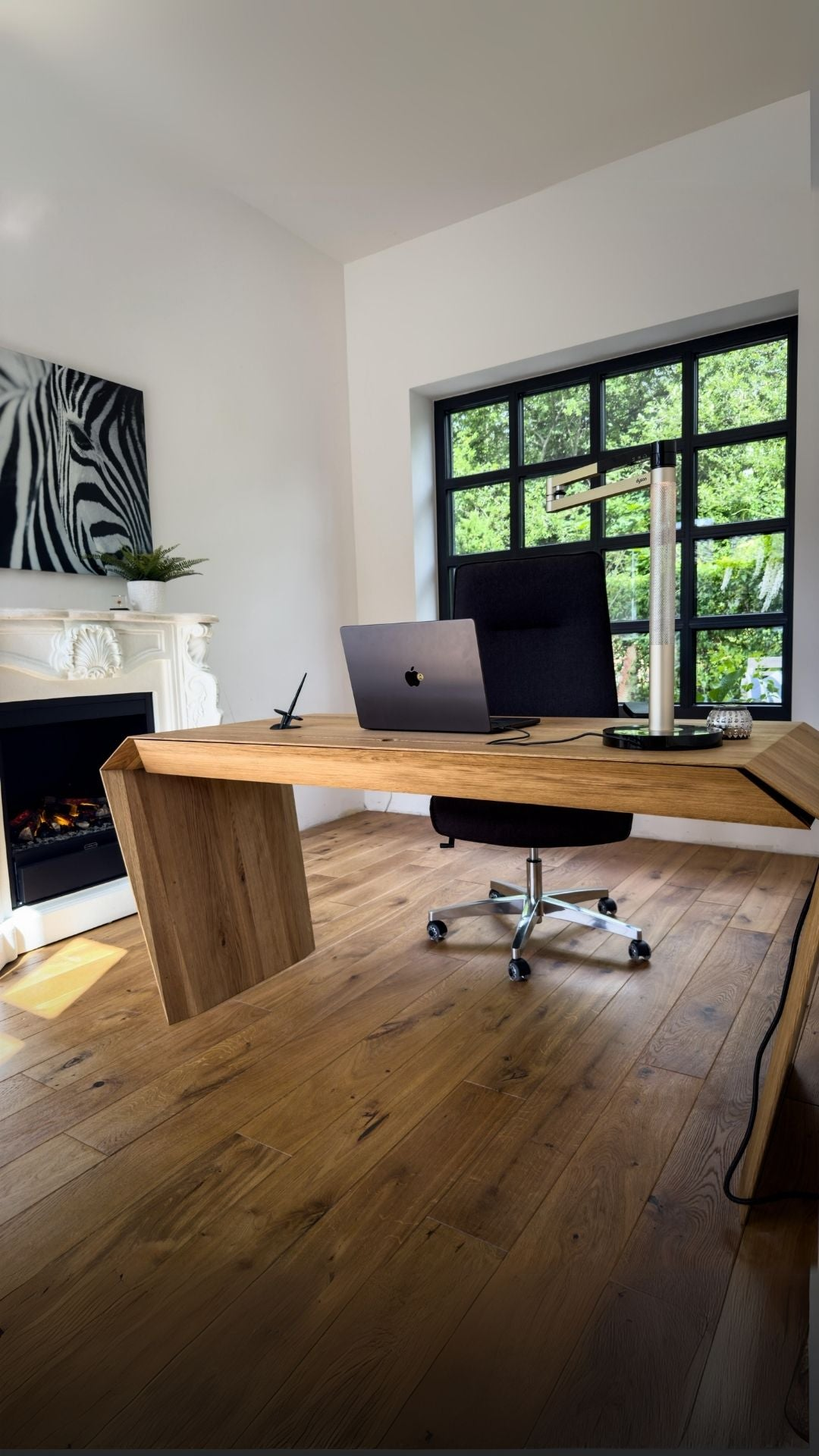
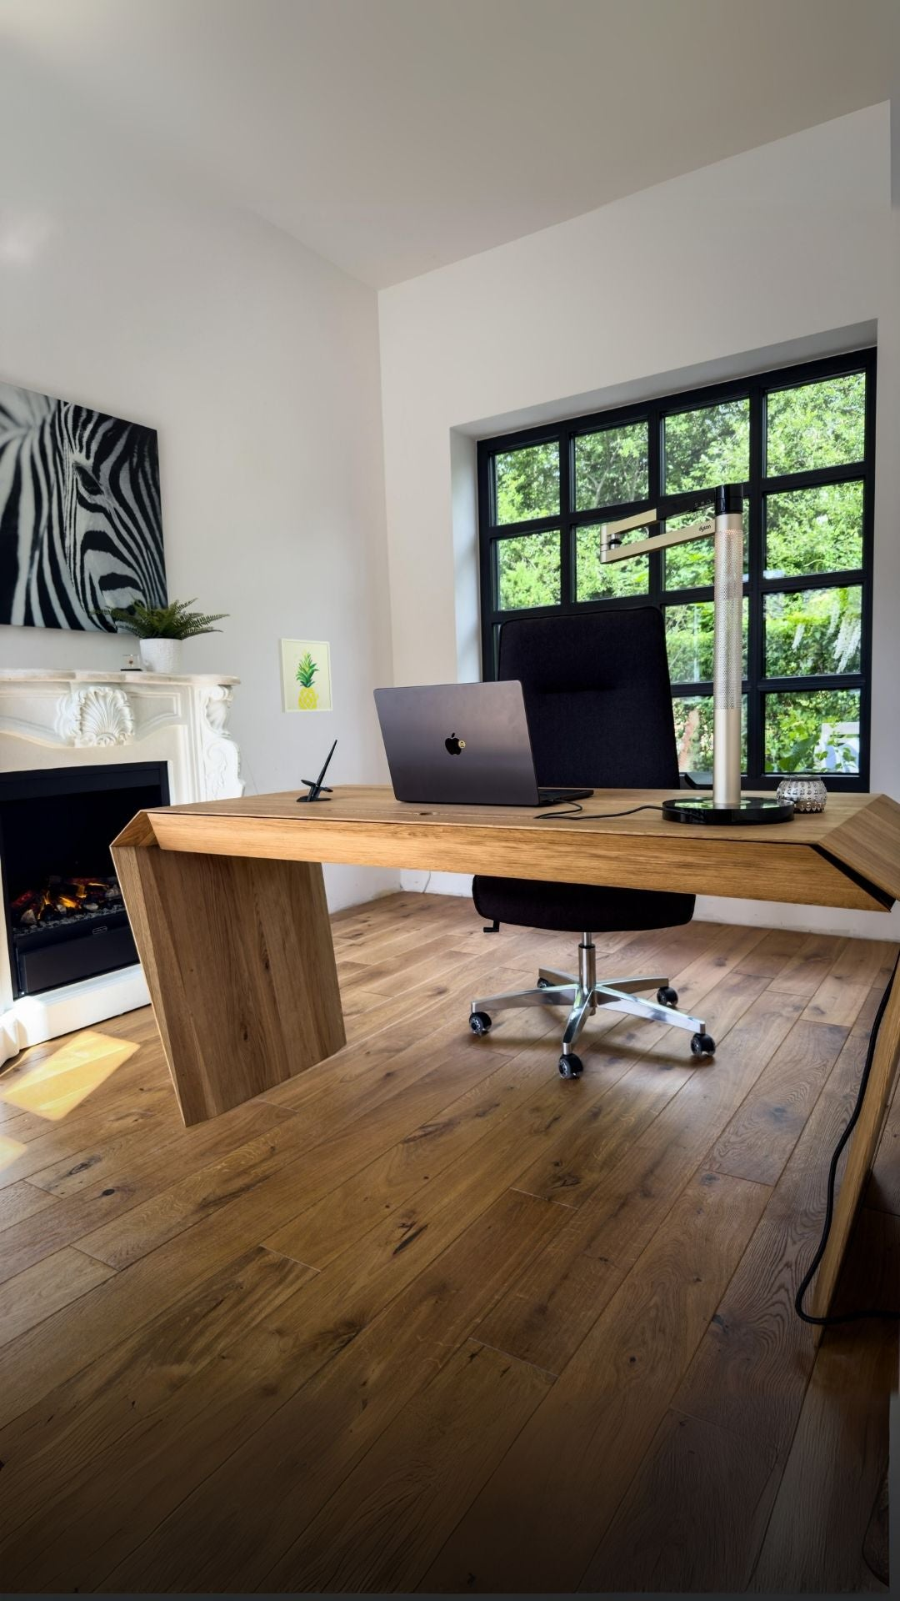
+ wall art (305, 675)
